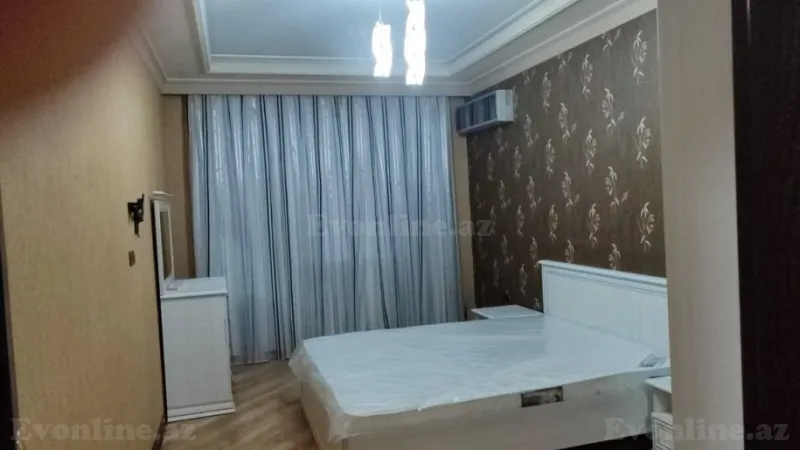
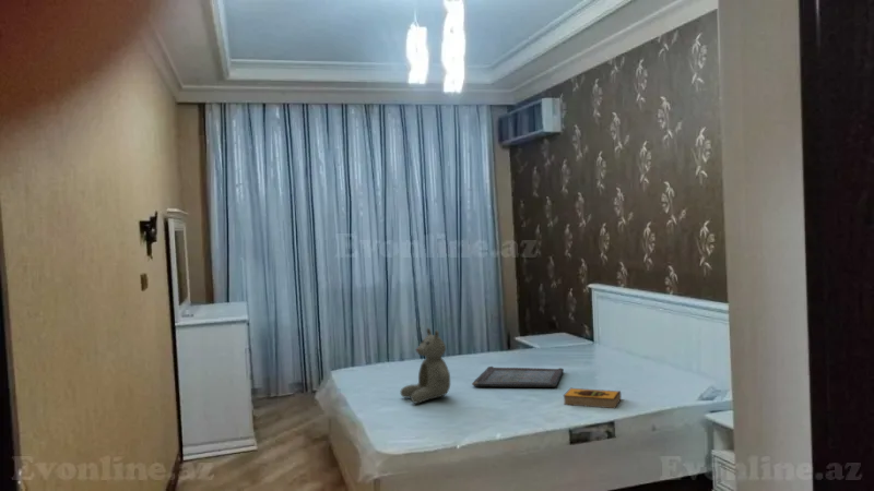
+ teddy bear (424, 363)
+ serving tray (519, 376)
+ hardback book (592, 397)
